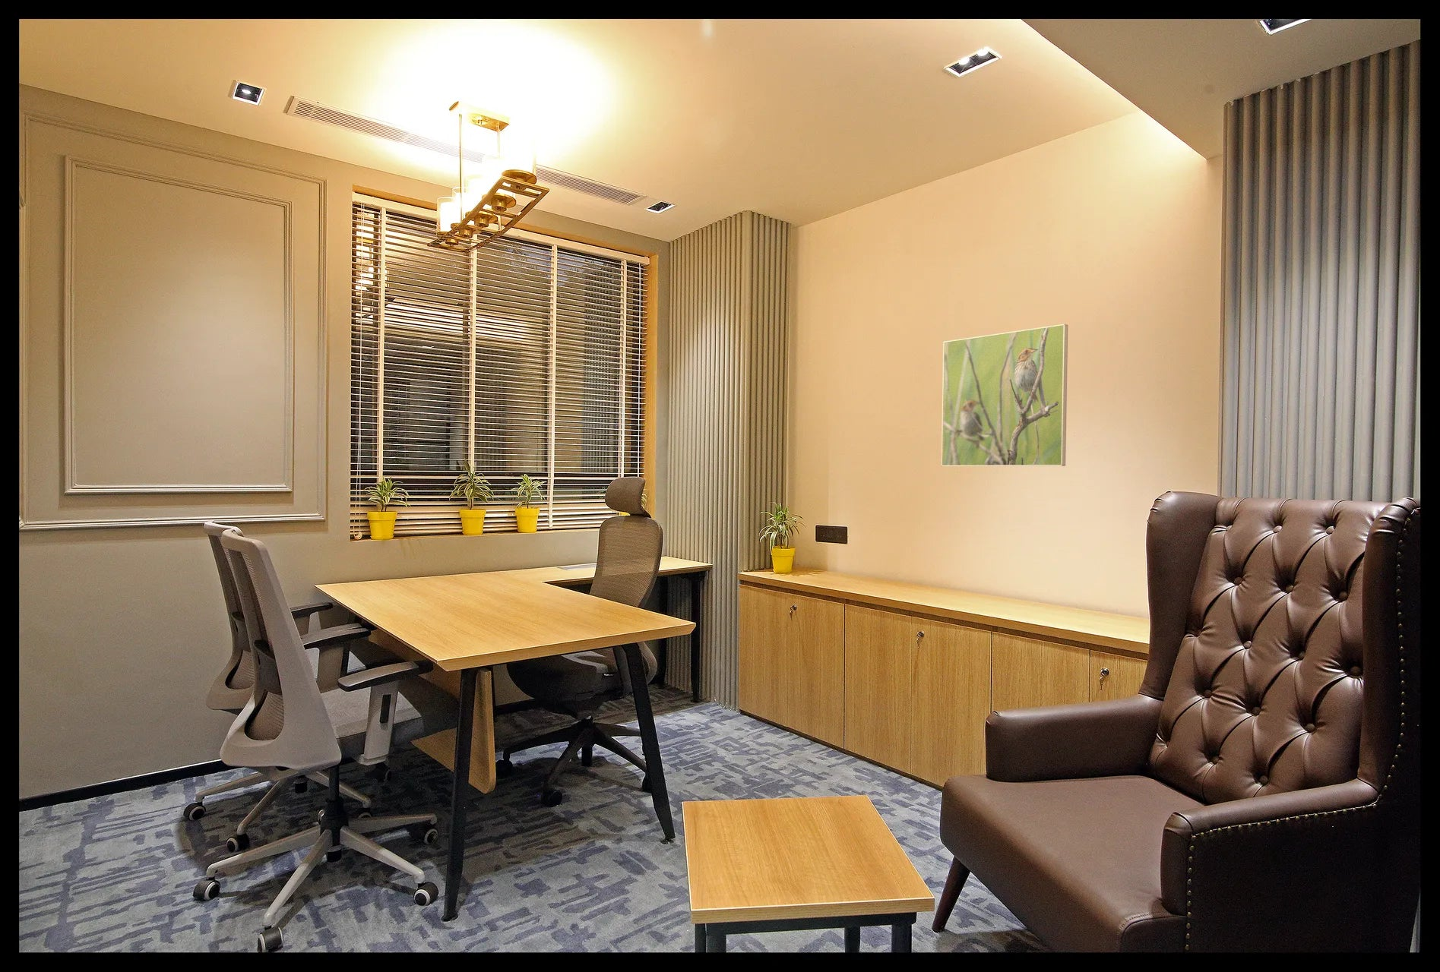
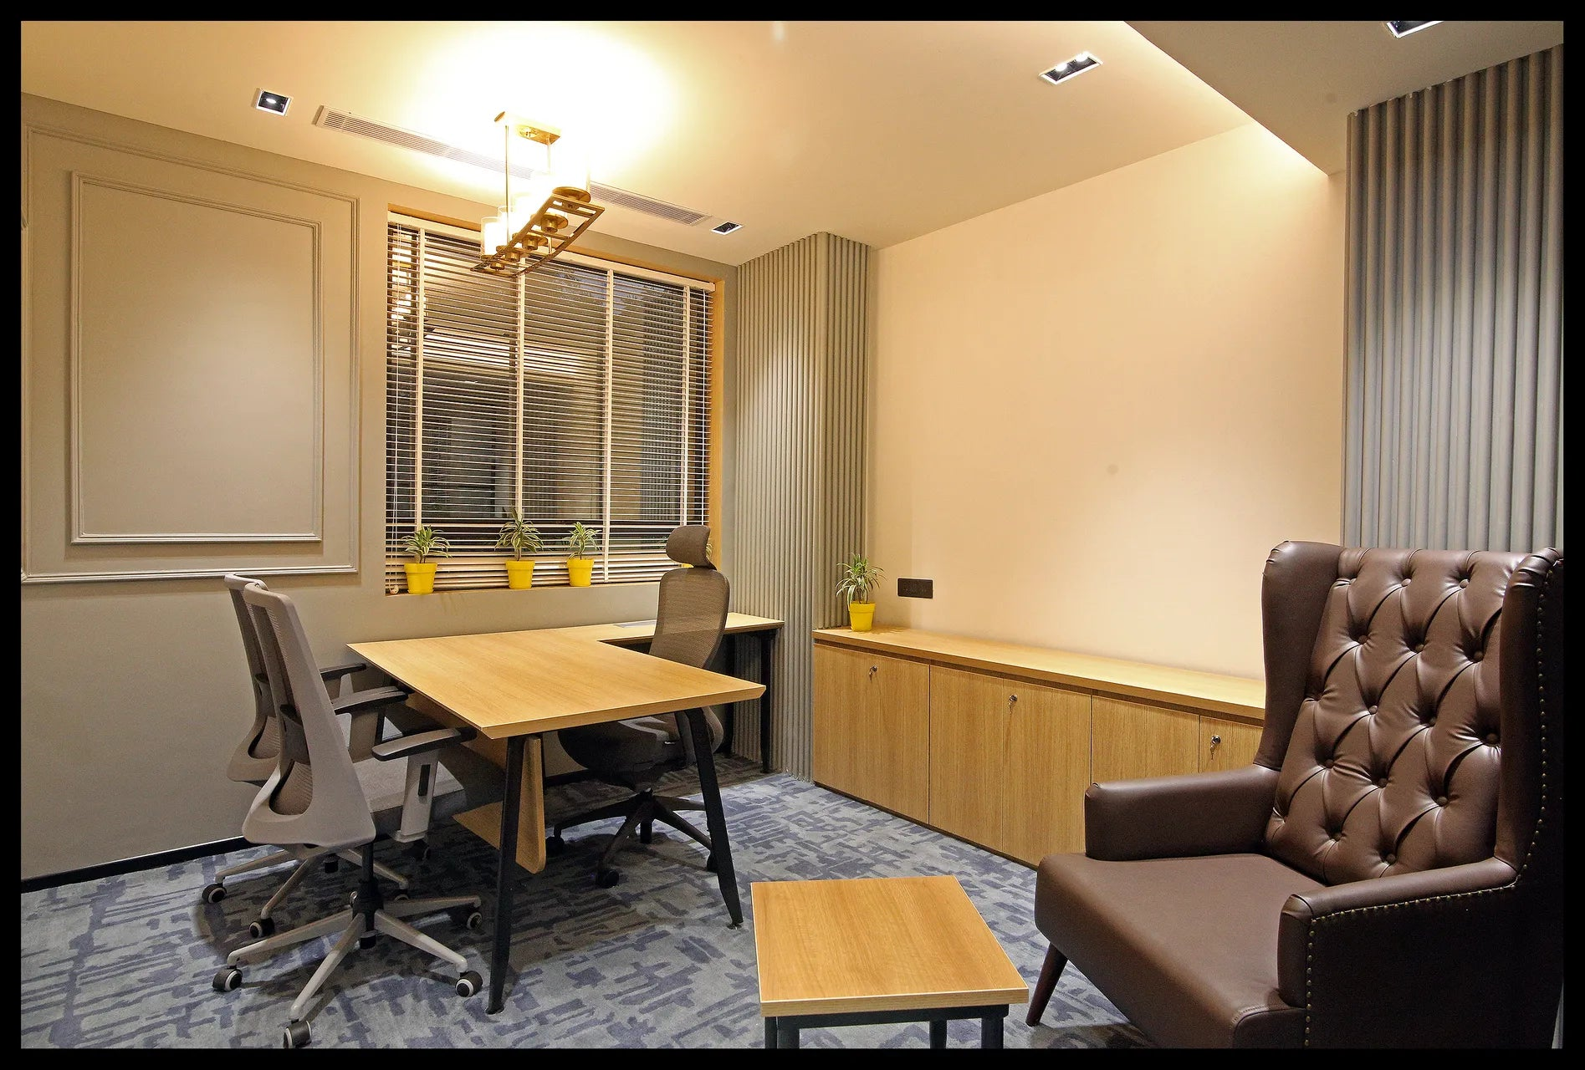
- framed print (1001, 399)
